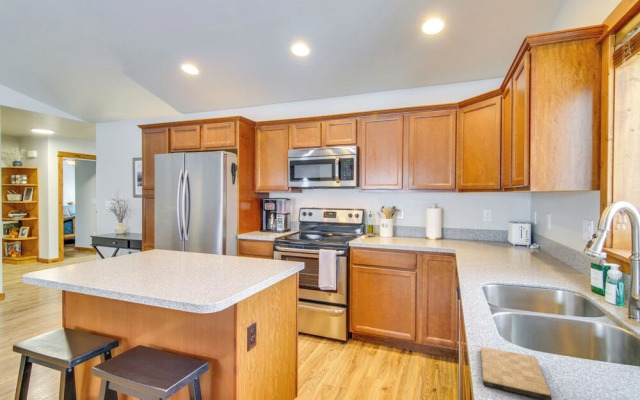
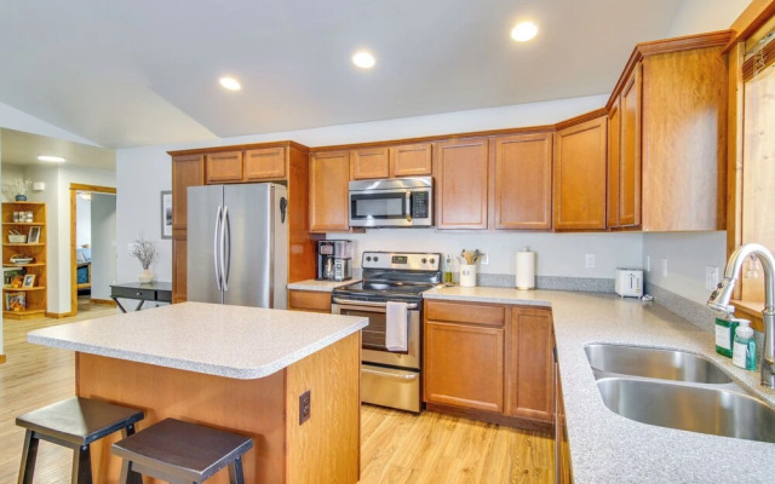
- cutting board (511, 369)
